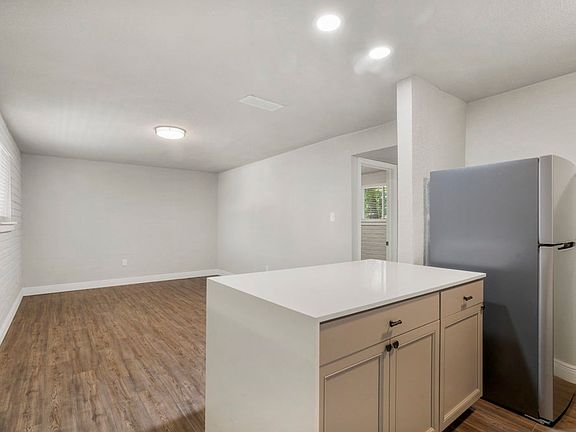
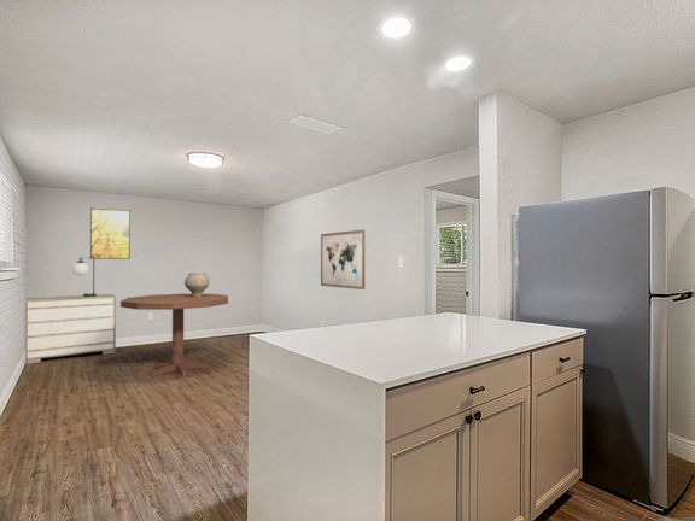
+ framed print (110, 234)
+ lamp (83, 274)
+ wall art (340, 259)
+ ceramic pot (197, 285)
+ dining table (177, 333)
+ dresser (72, 326)
